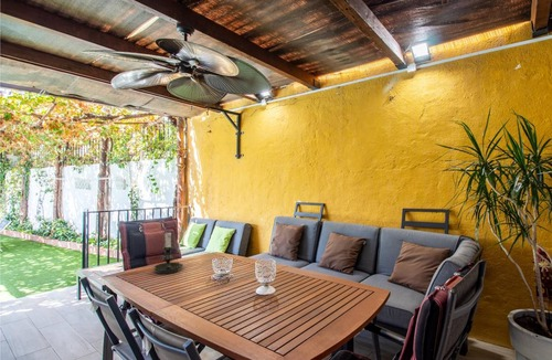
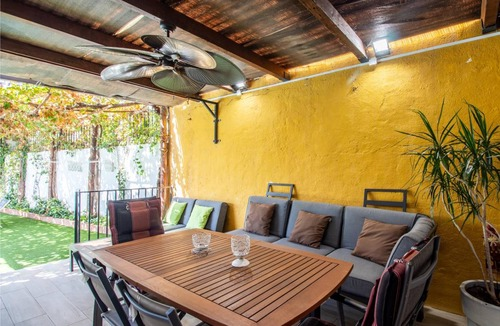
- candle holder (168, 250)
